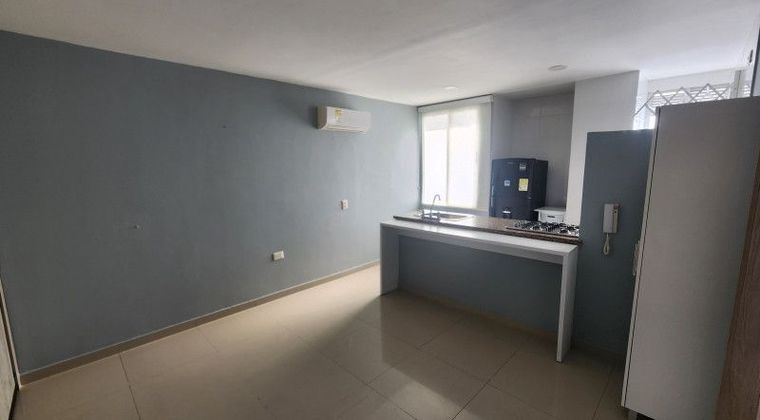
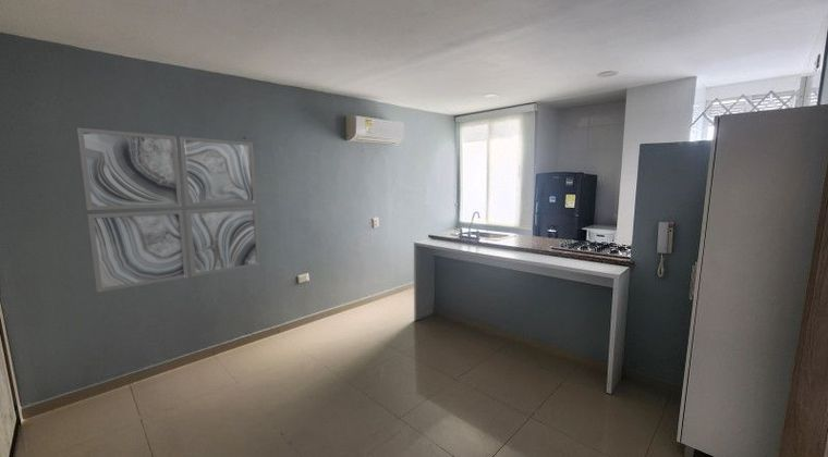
+ wall art (185, 206)
